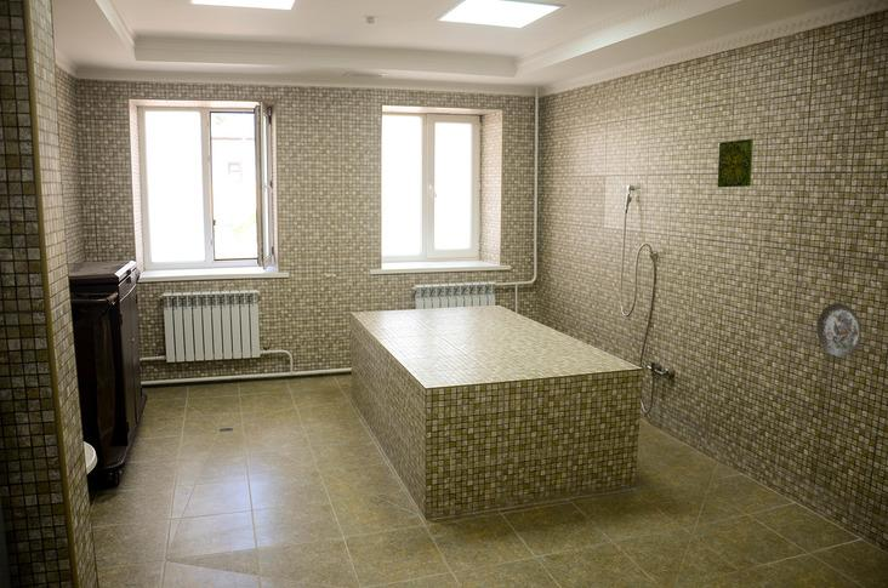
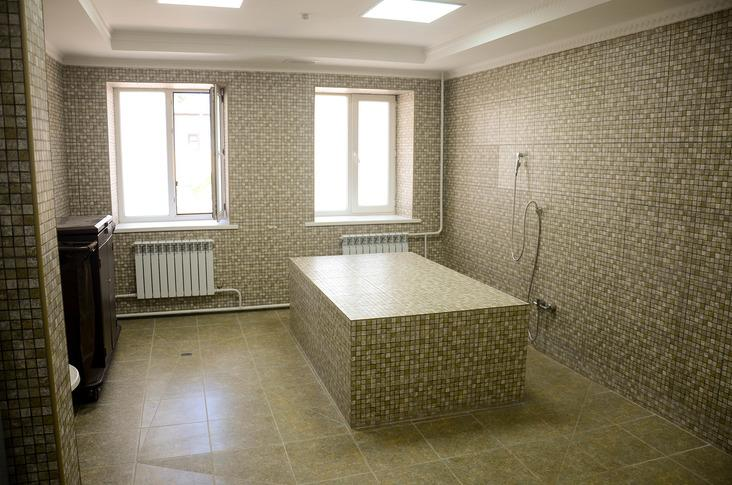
- decorative plate (839, 330)
- decorative tile (734, 164)
